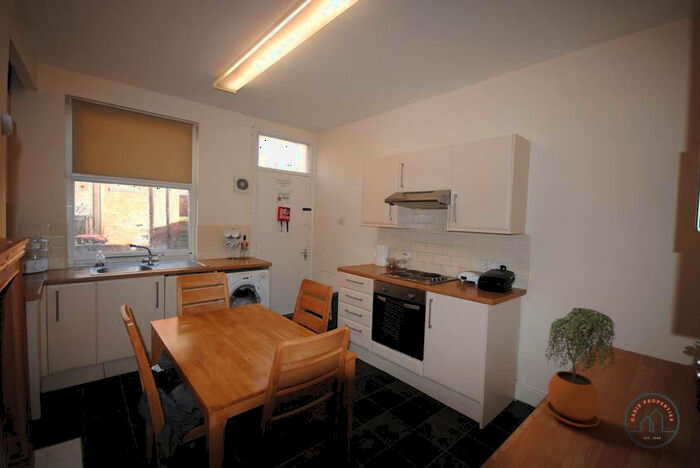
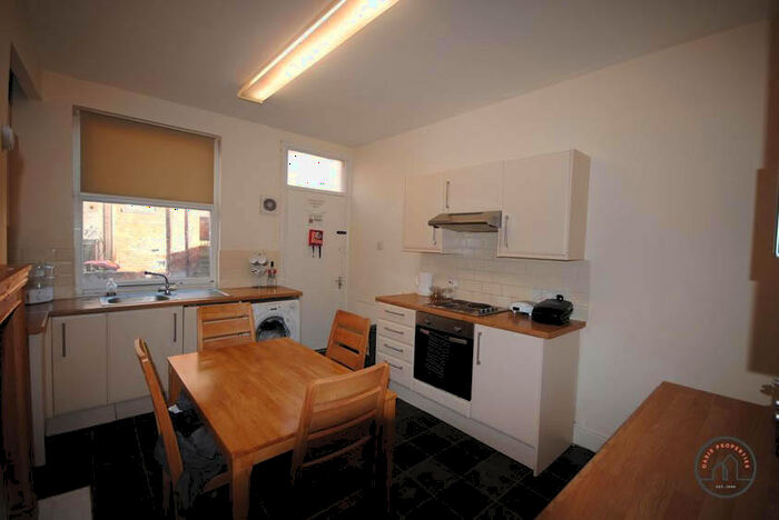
- potted plant (576, 363)
